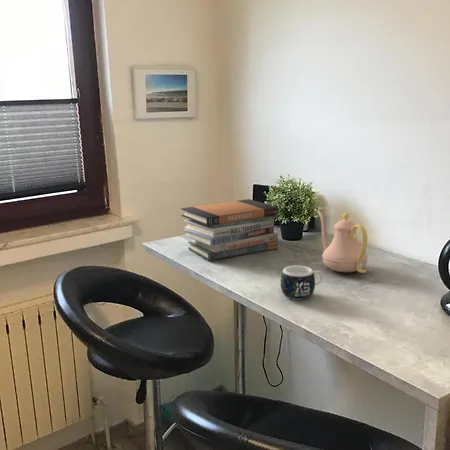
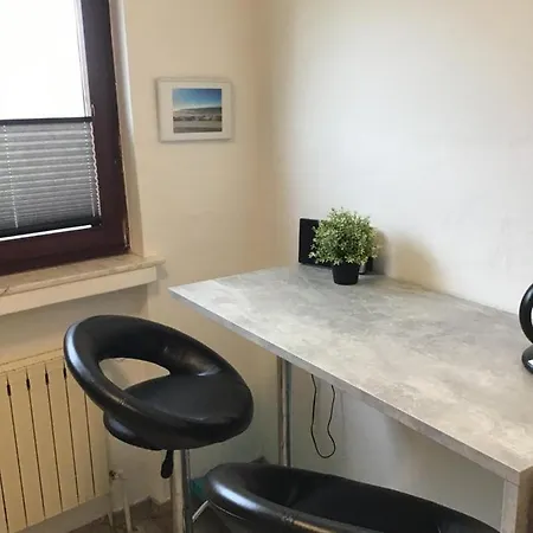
- mug (302, 281)
- teapot (339, 239)
- book stack (230, 228)
